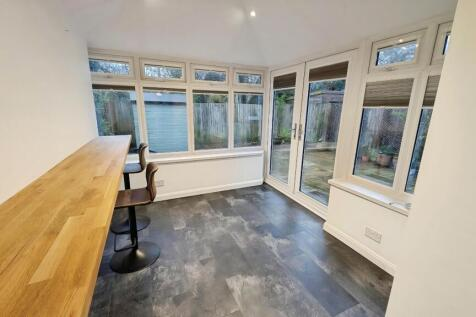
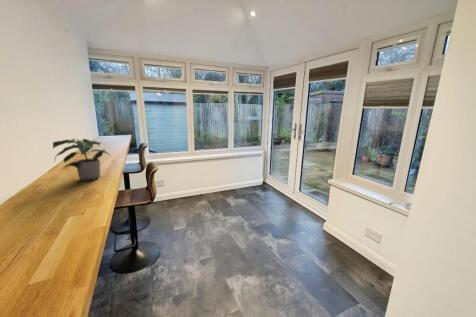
+ potted plant (82, 159)
